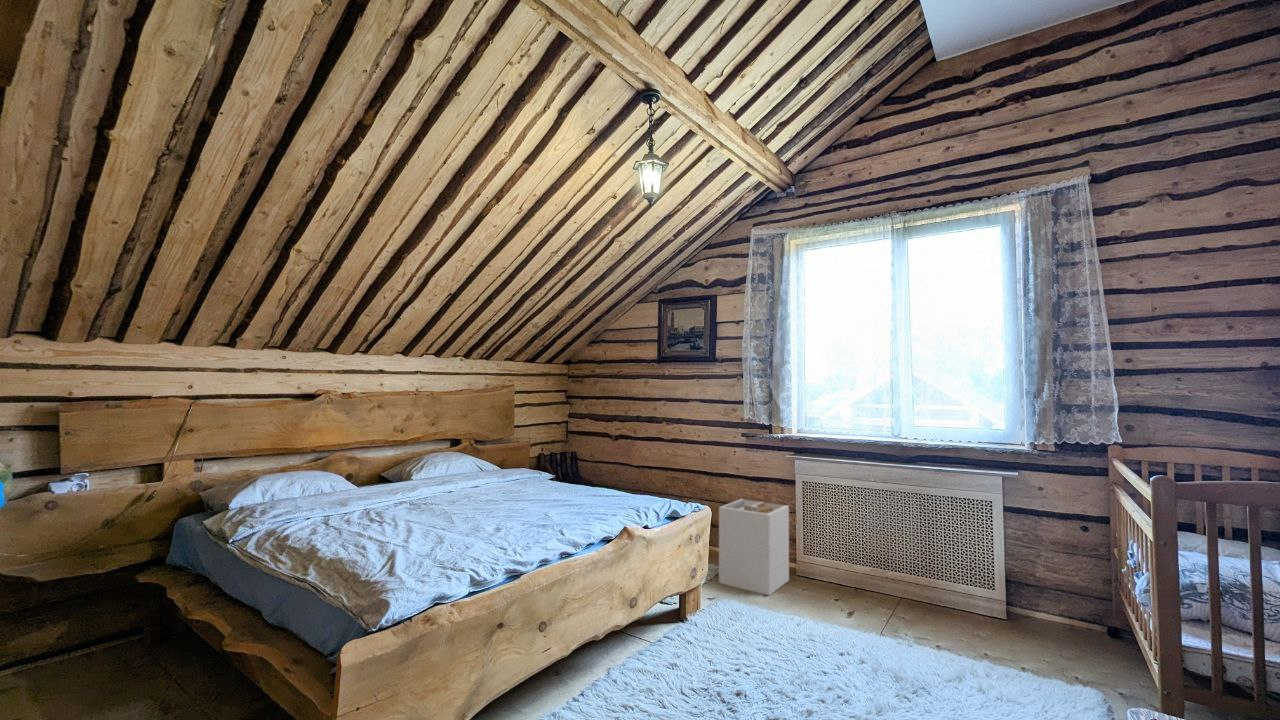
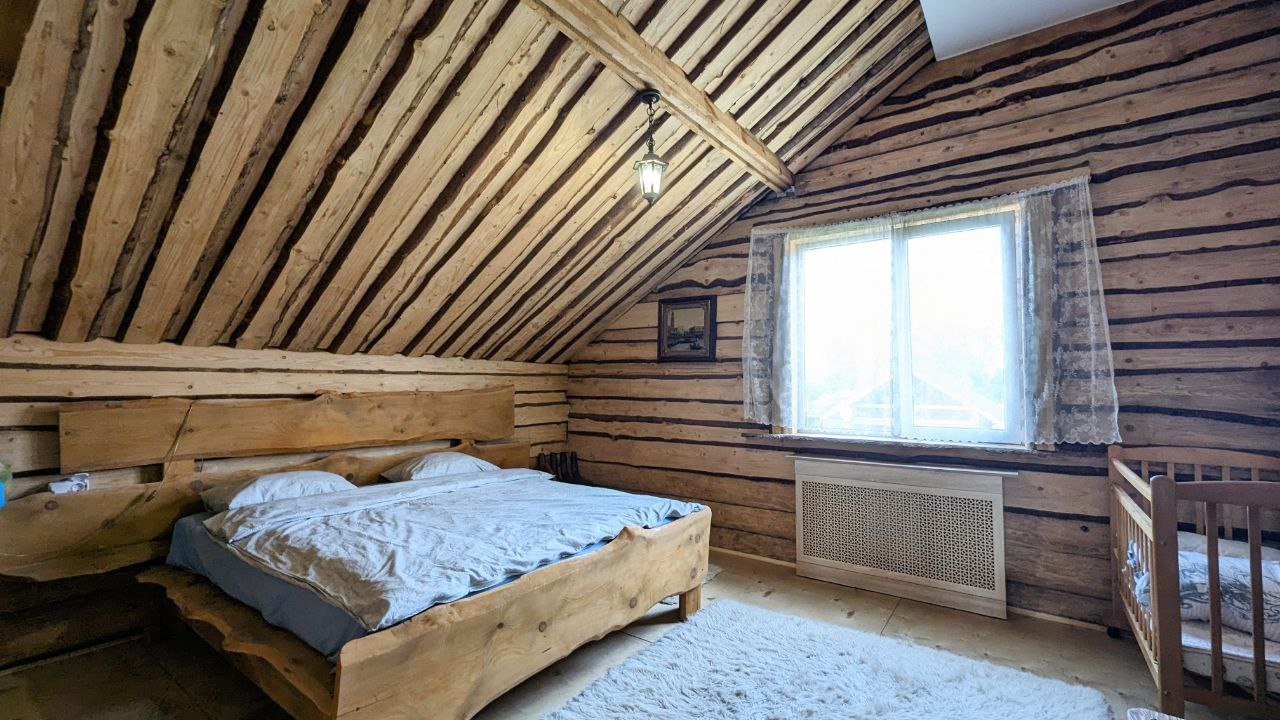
- laundry hamper (754, 543)
